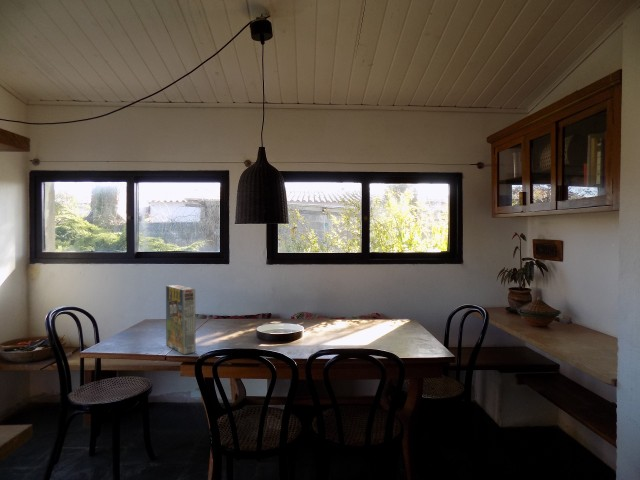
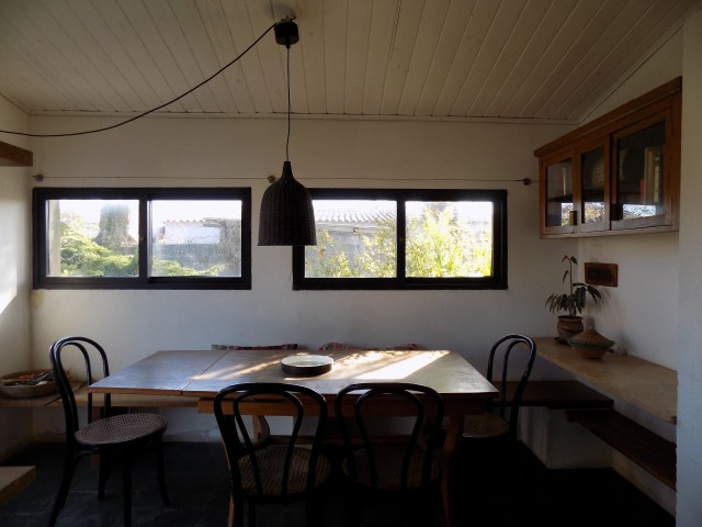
- cereal box (180, 317)
